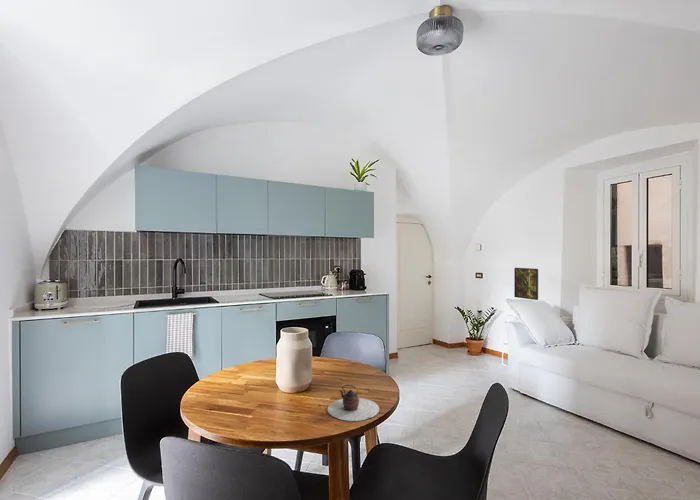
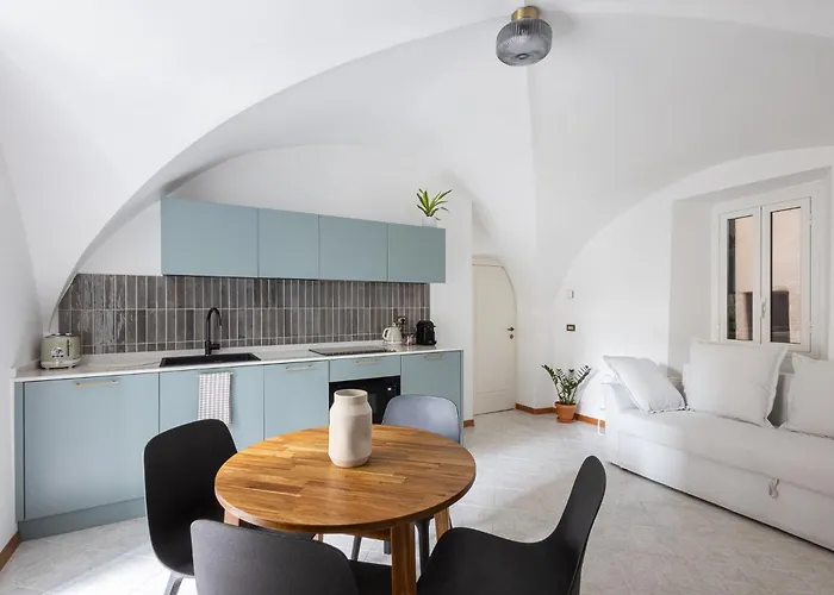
- teapot (353, 396)
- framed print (526, 283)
